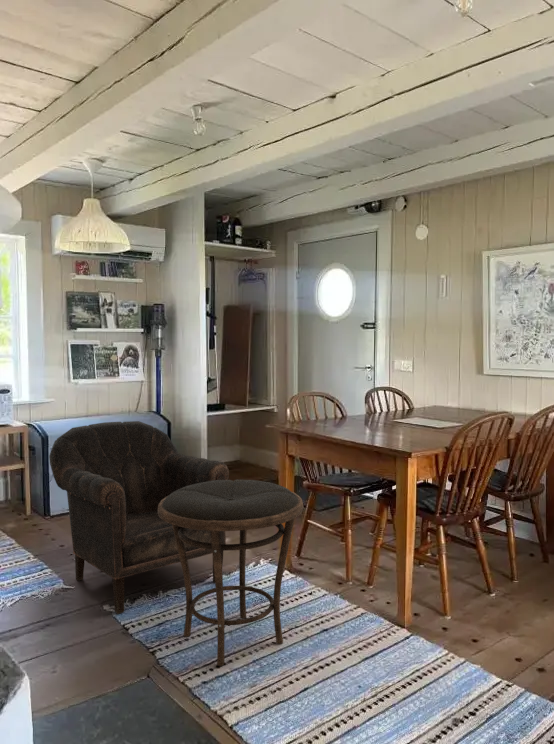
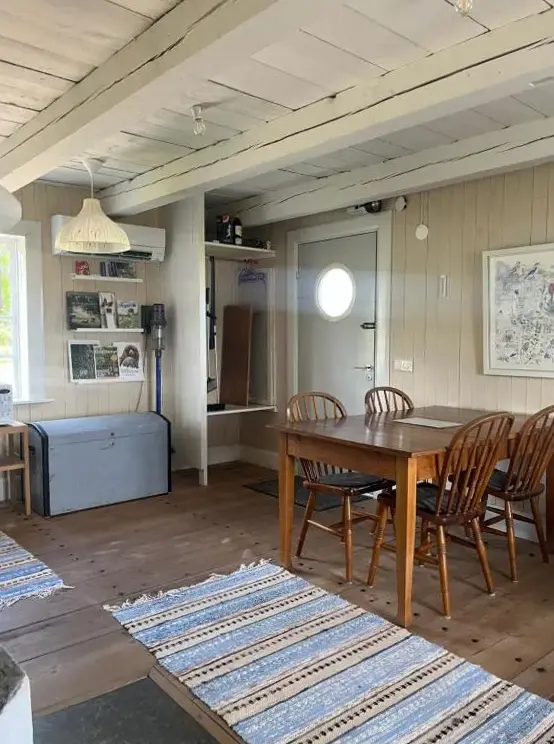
- side table (239, 565)
- armchair (133, 501)
